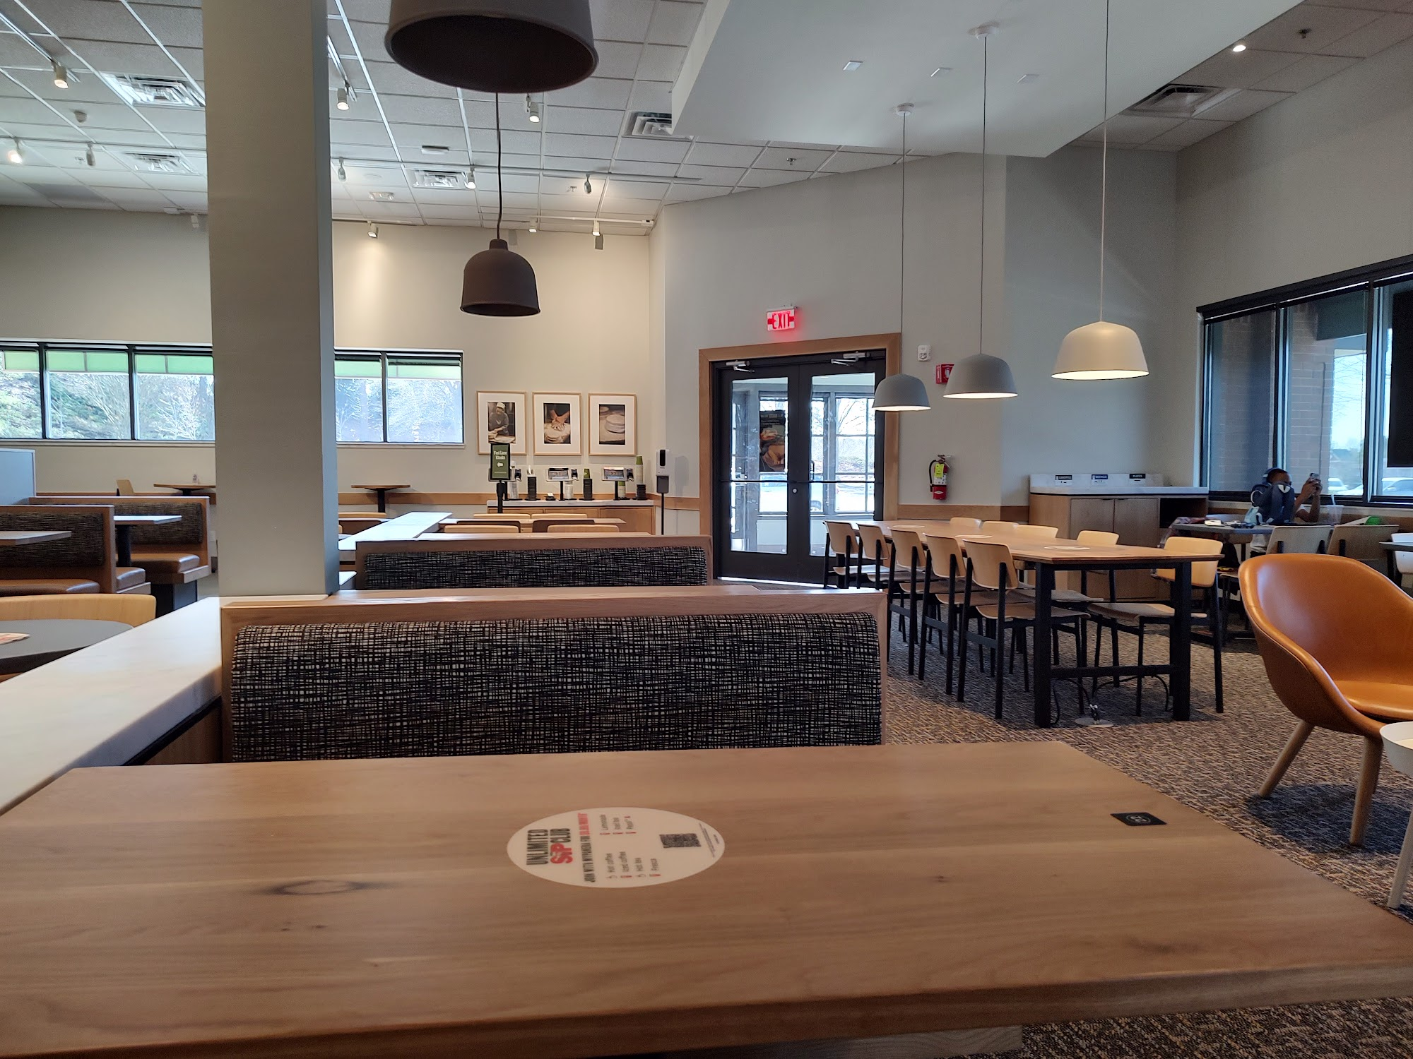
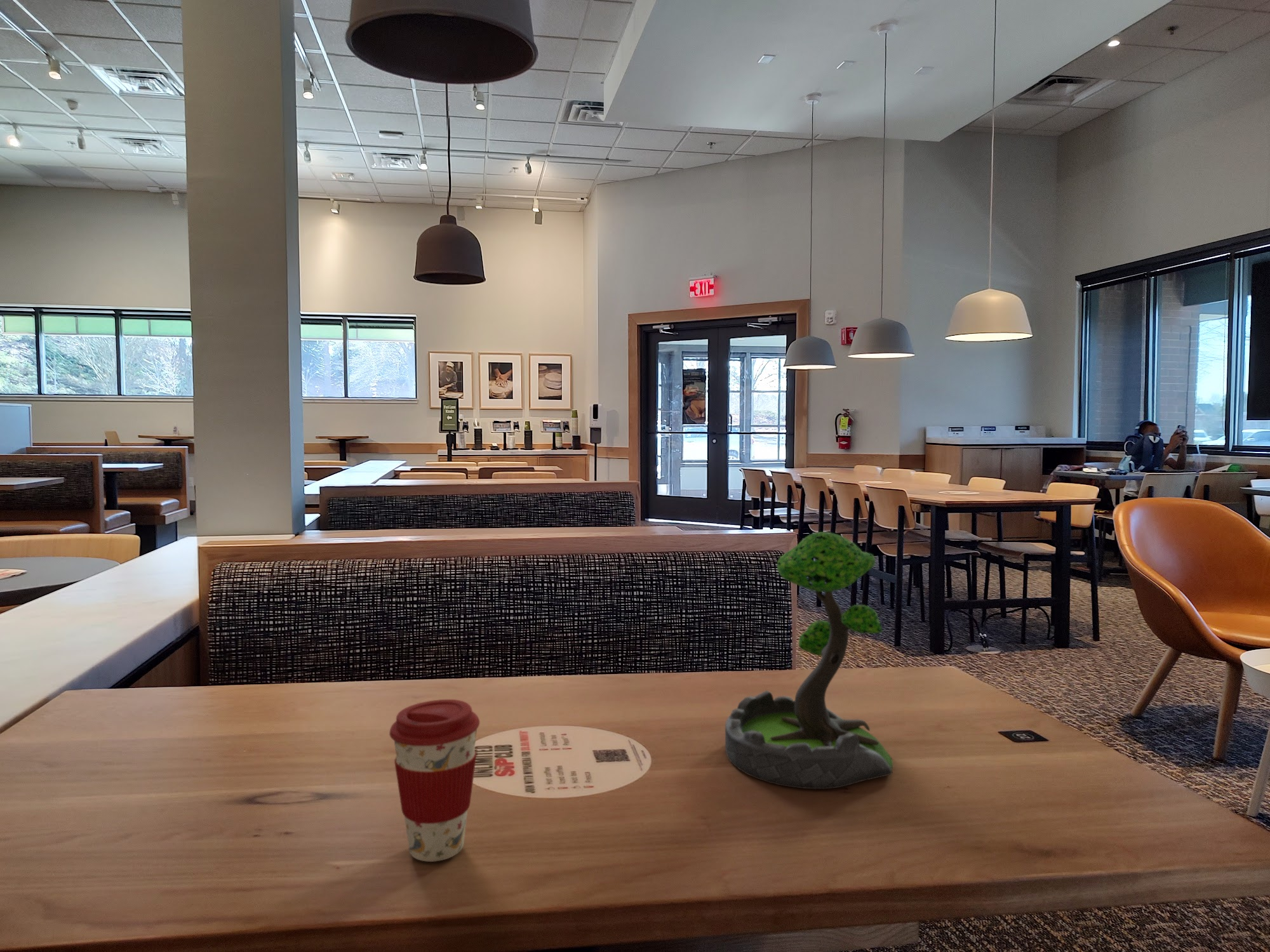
+ plant (808, 644)
+ coffee cup (436, 779)
